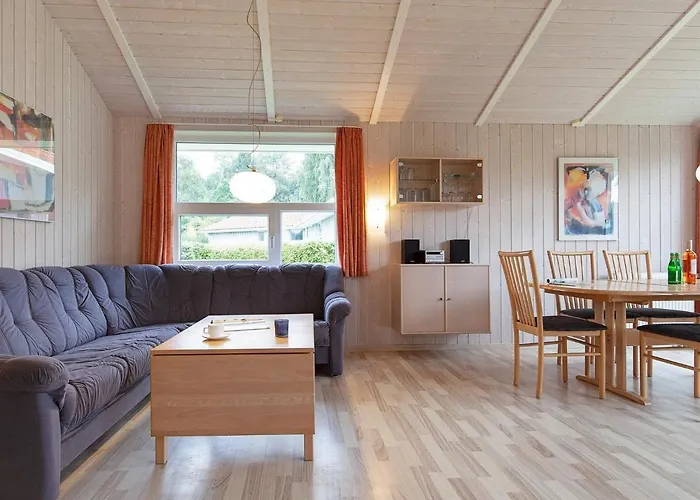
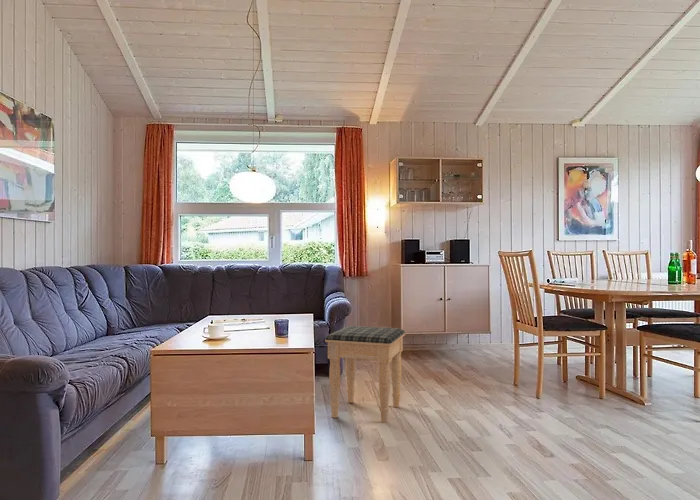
+ footstool (355, 370)
